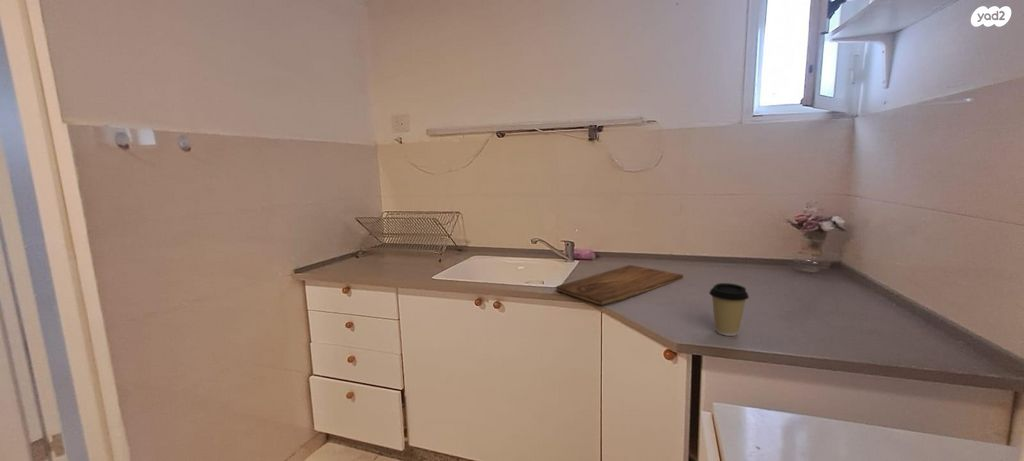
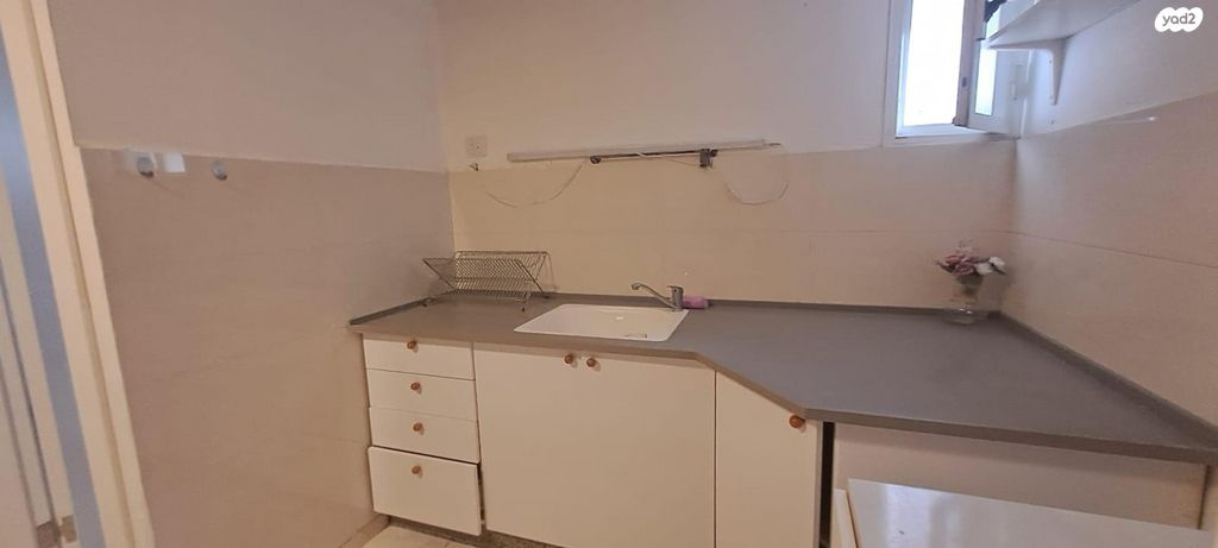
- coffee cup (727, 309)
- cutting board (620, 282)
